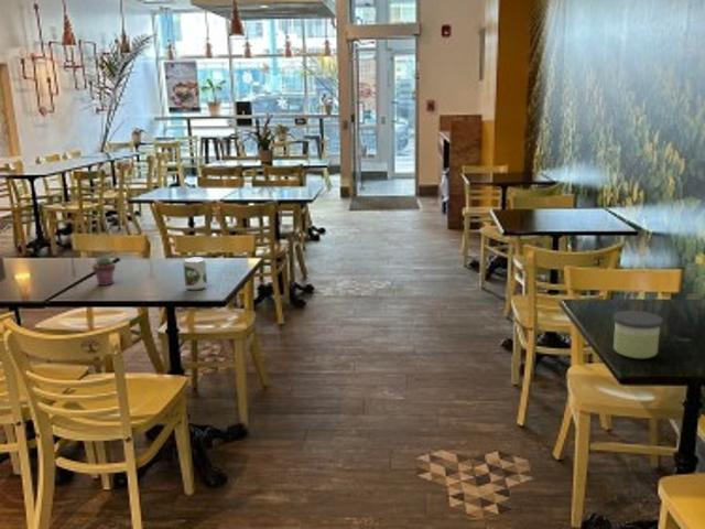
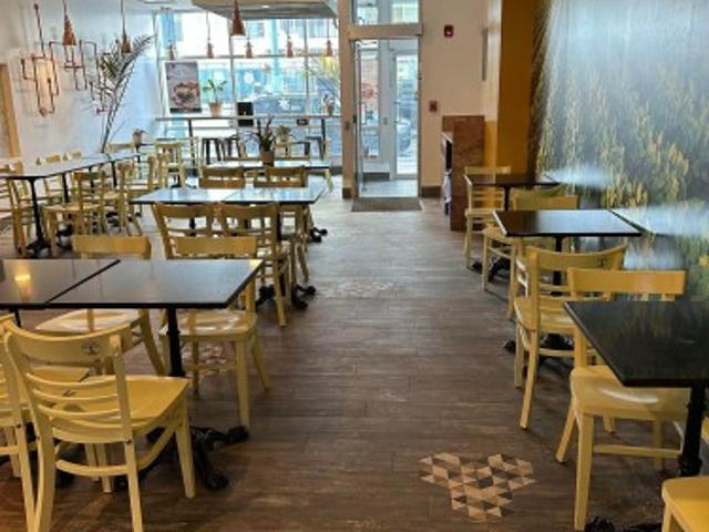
- soda can (195, 273)
- candle (636, 334)
- potted succulent (104, 269)
